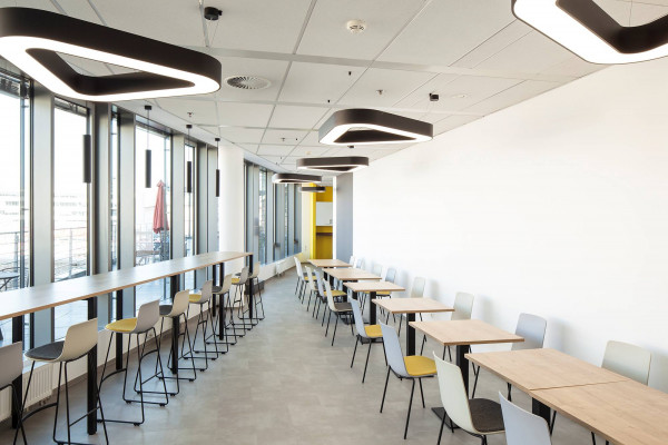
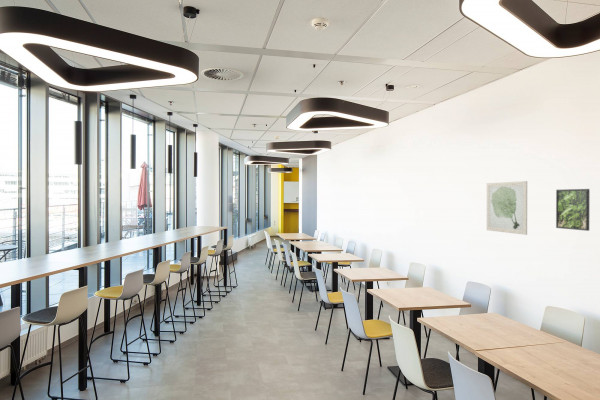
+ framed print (572, 209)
+ wall art (505, 207)
